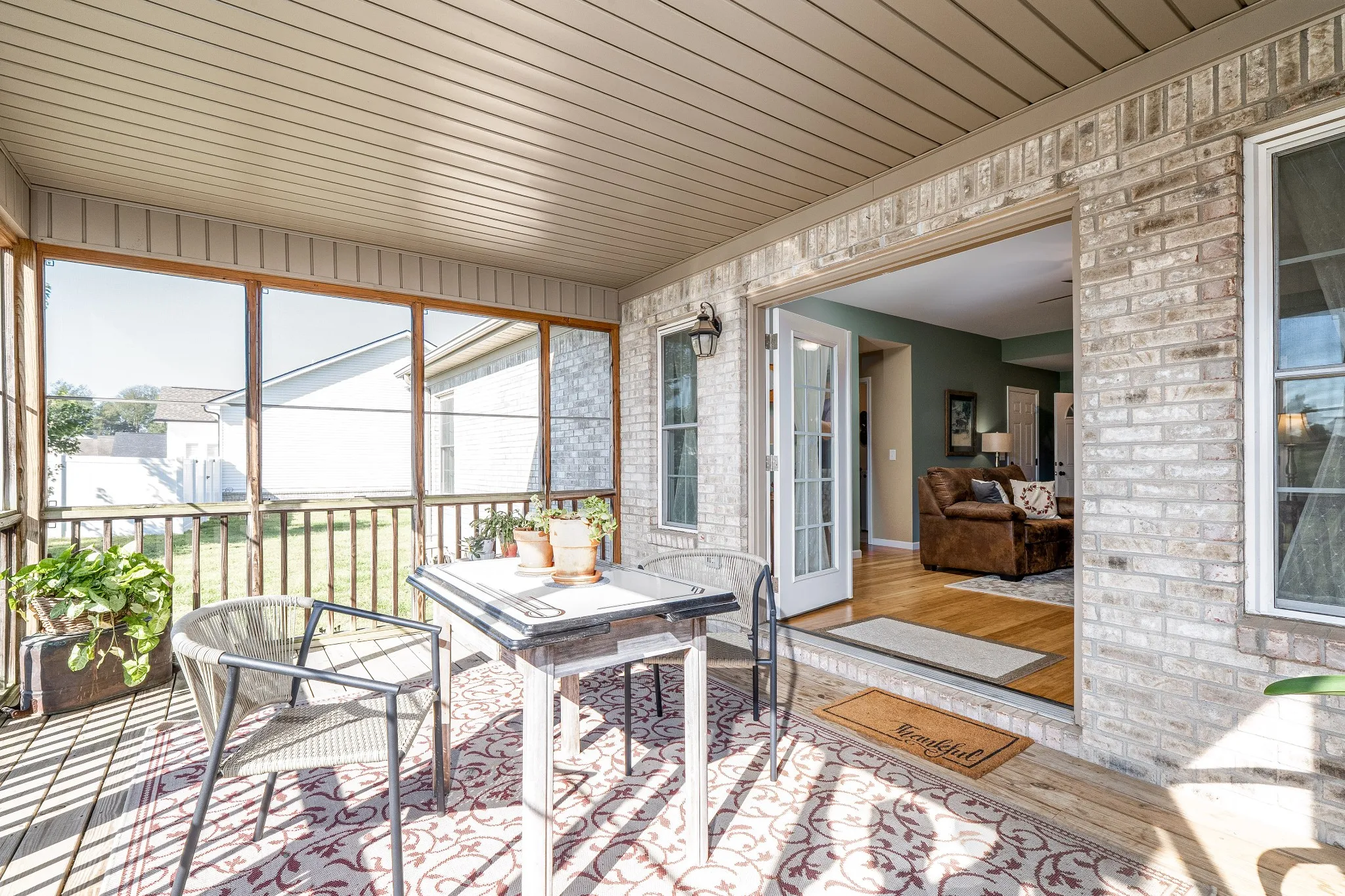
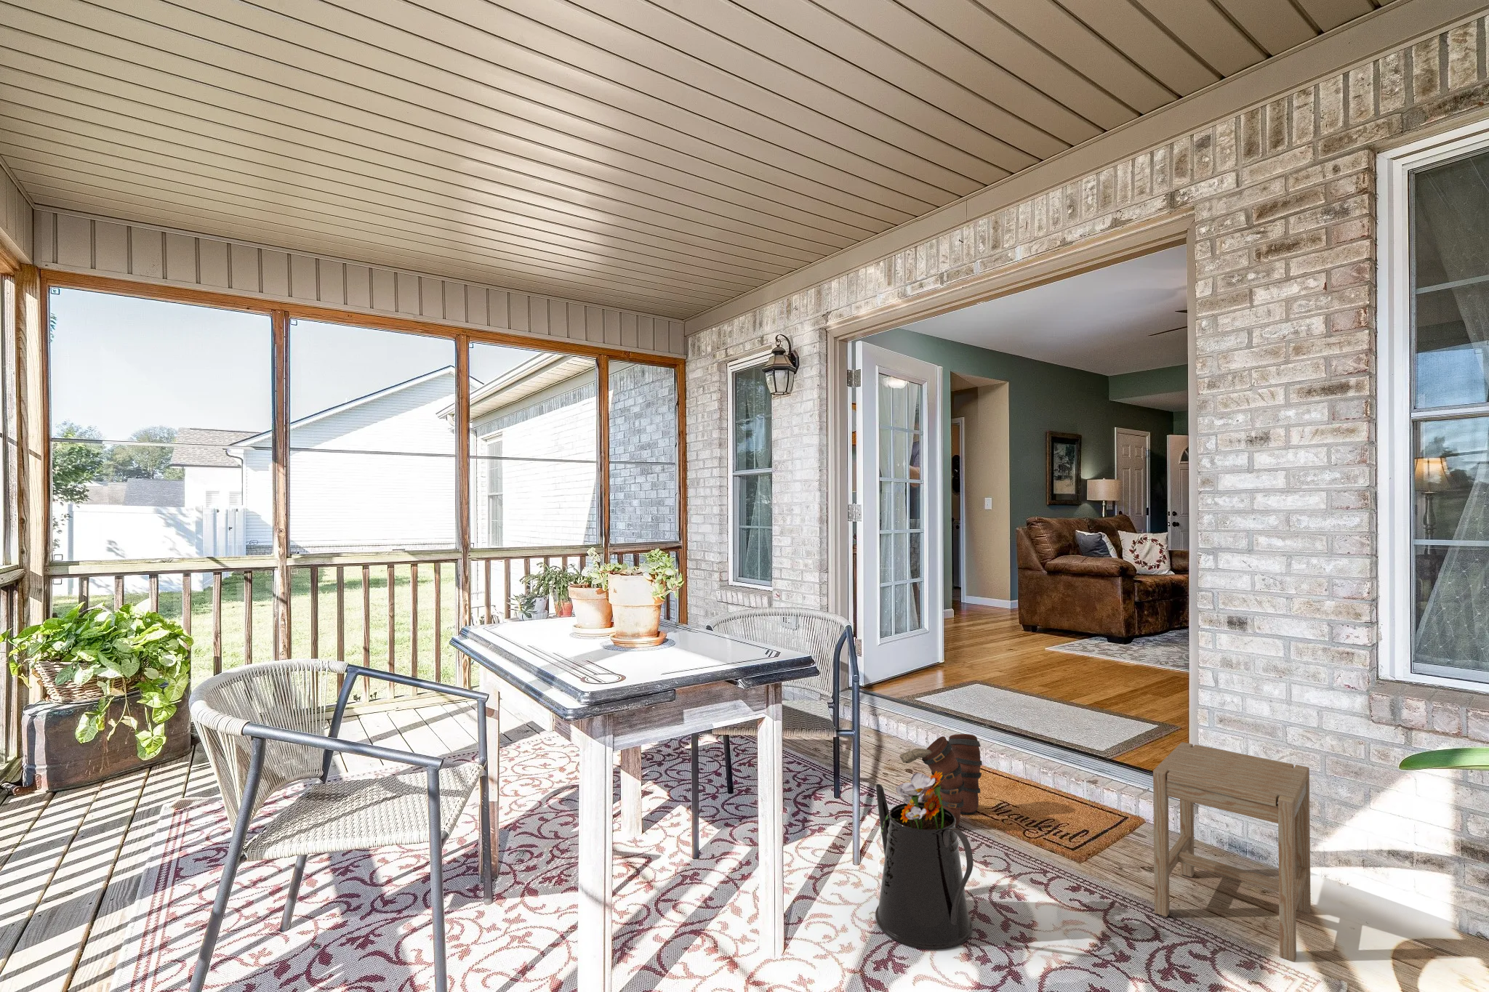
+ boots (937, 774)
+ watering can (918, 839)
+ stool (1226, 864)
